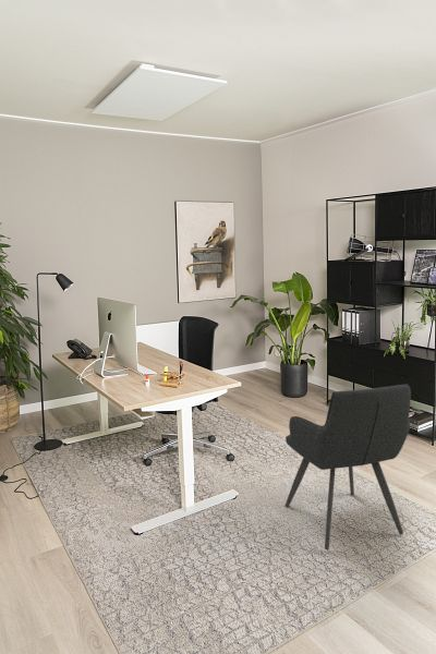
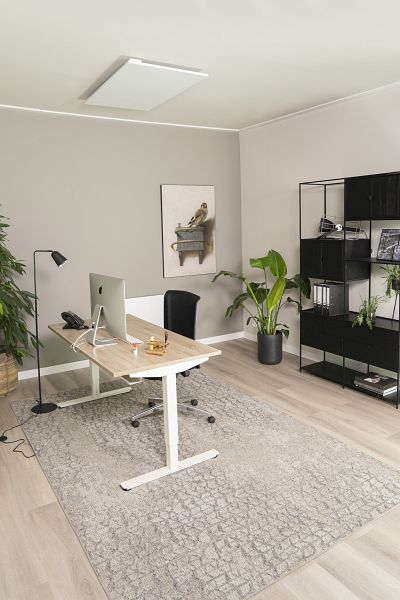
- armchair (346, 451)
